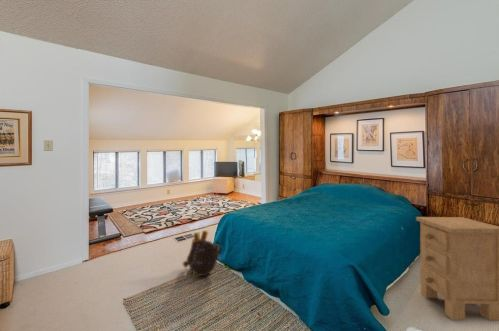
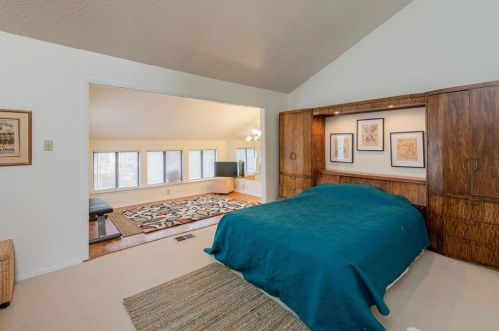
- nightstand (454, 264)
- backpack (201, 252)
